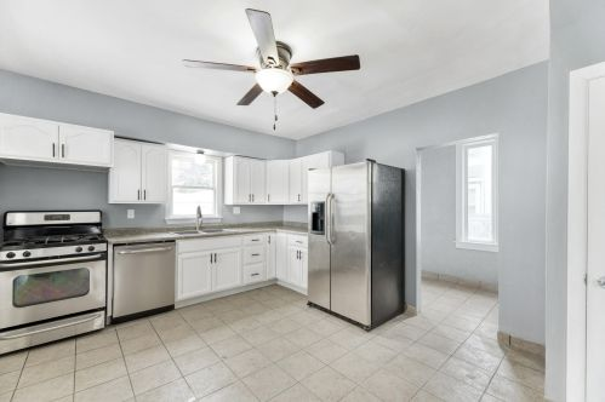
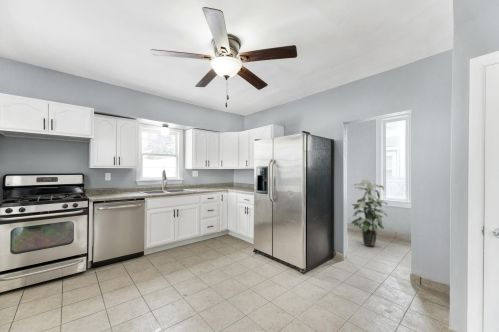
+ indoor plant (367, 211)
